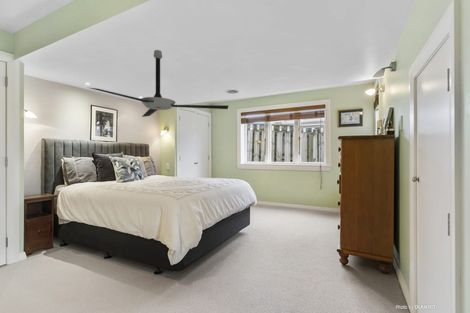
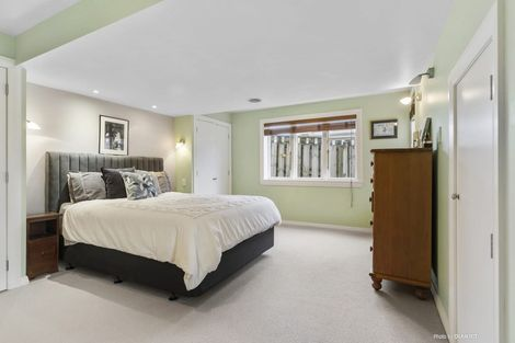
- ceiling fan (159, 82)
